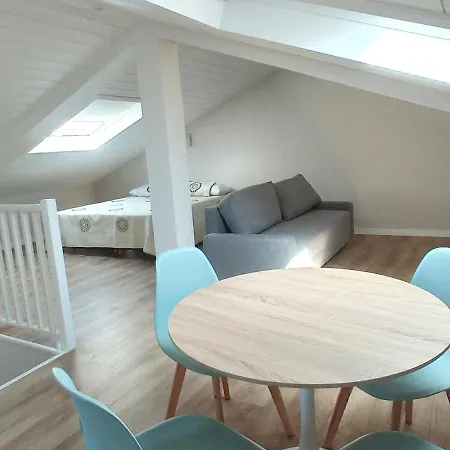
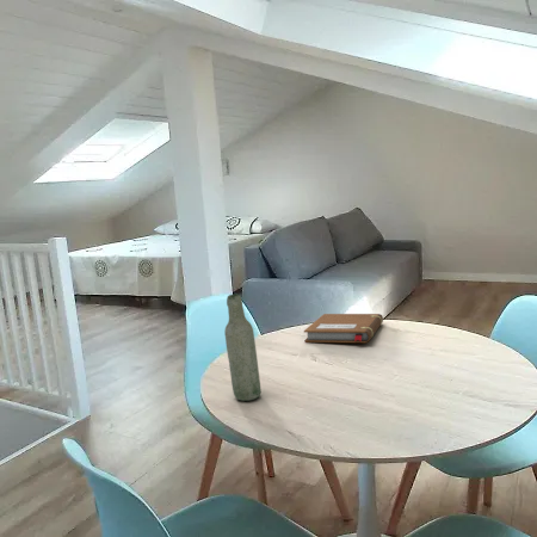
+ notebook (345, 327)
+ bottle (241, 346)
